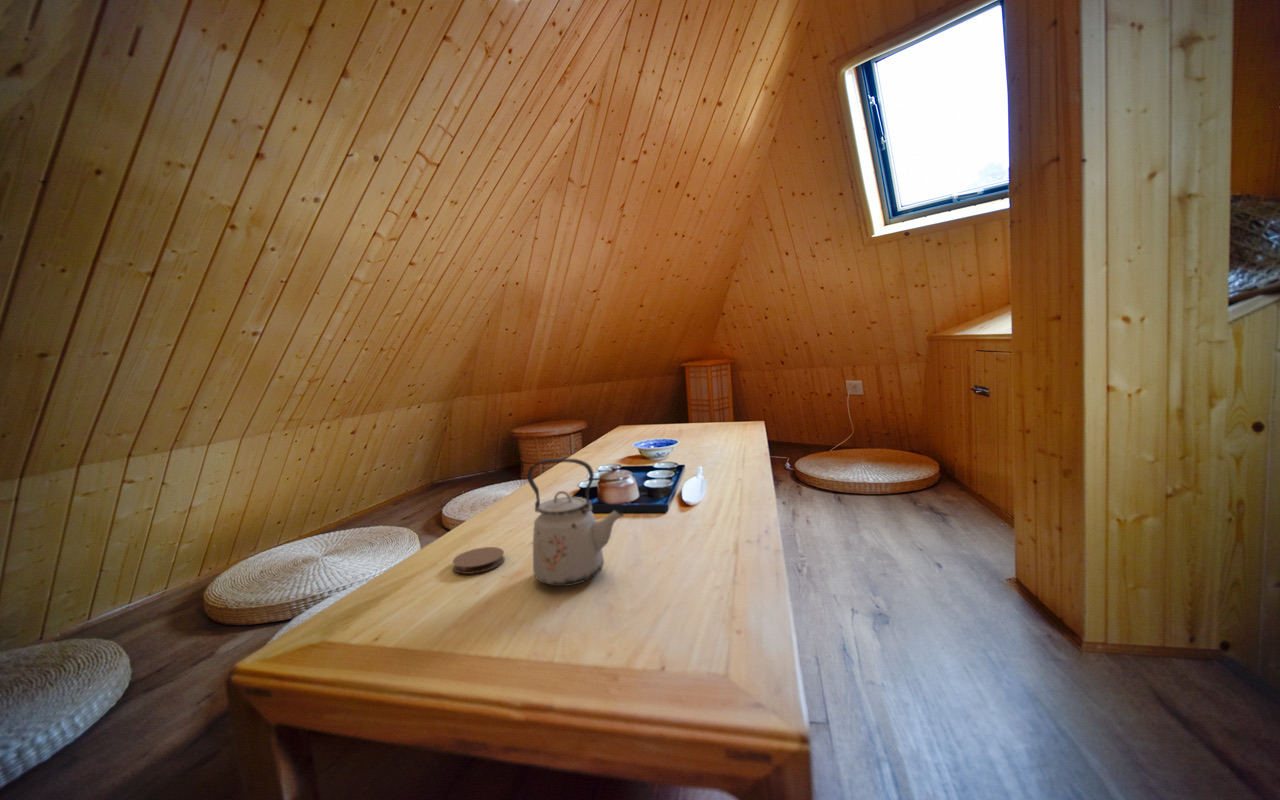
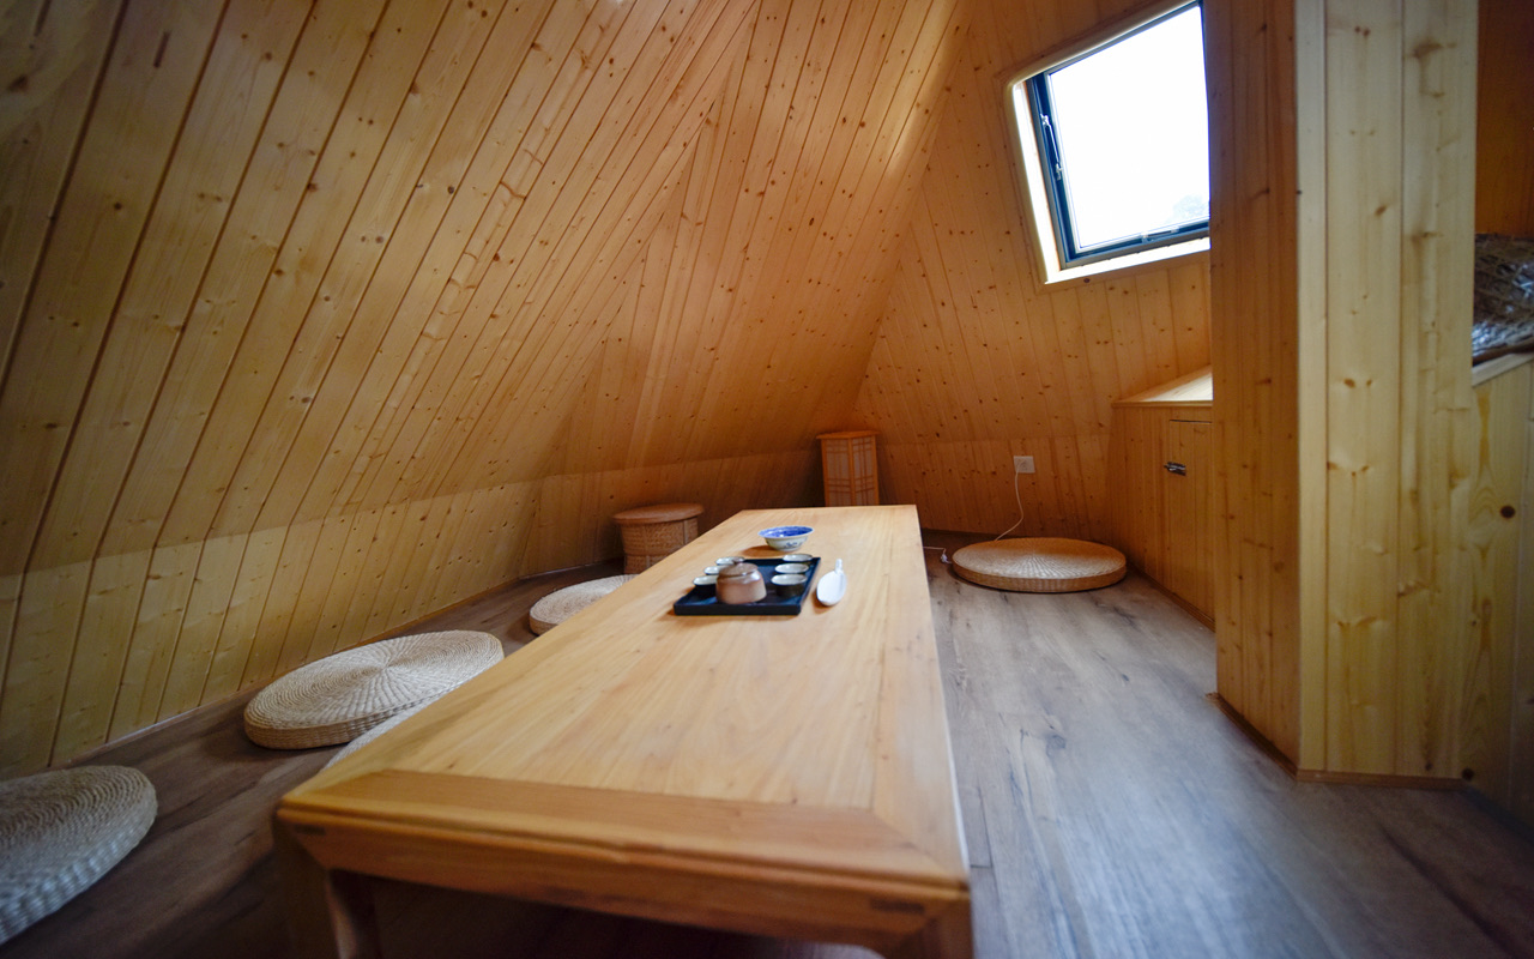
- kettle (577, 518)
- coaster (478, 559)
